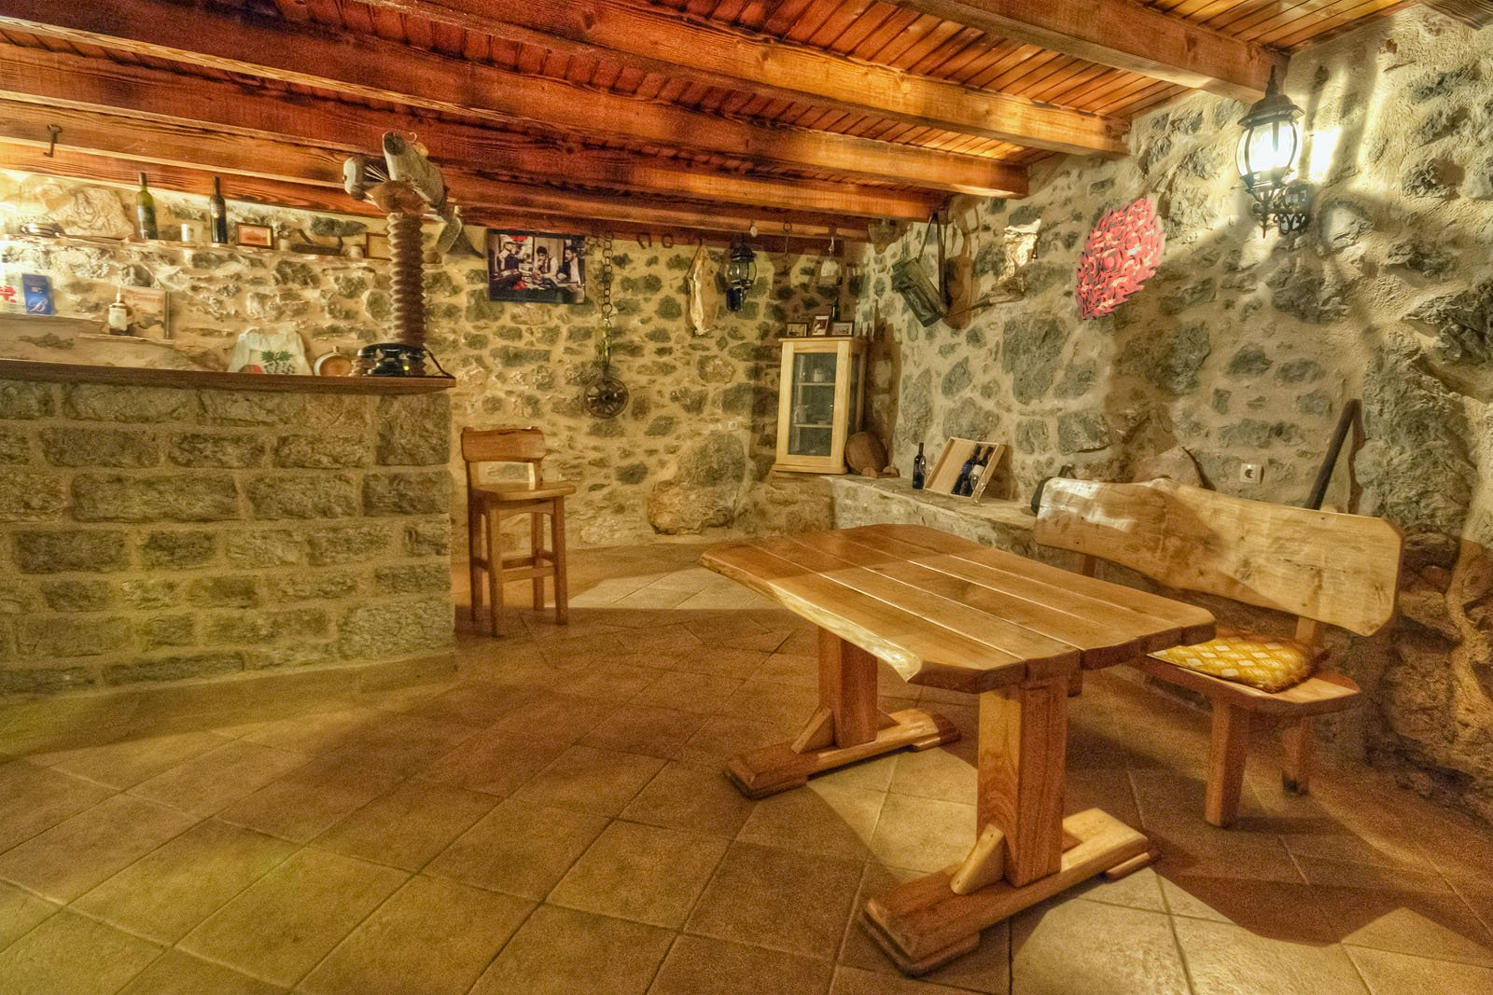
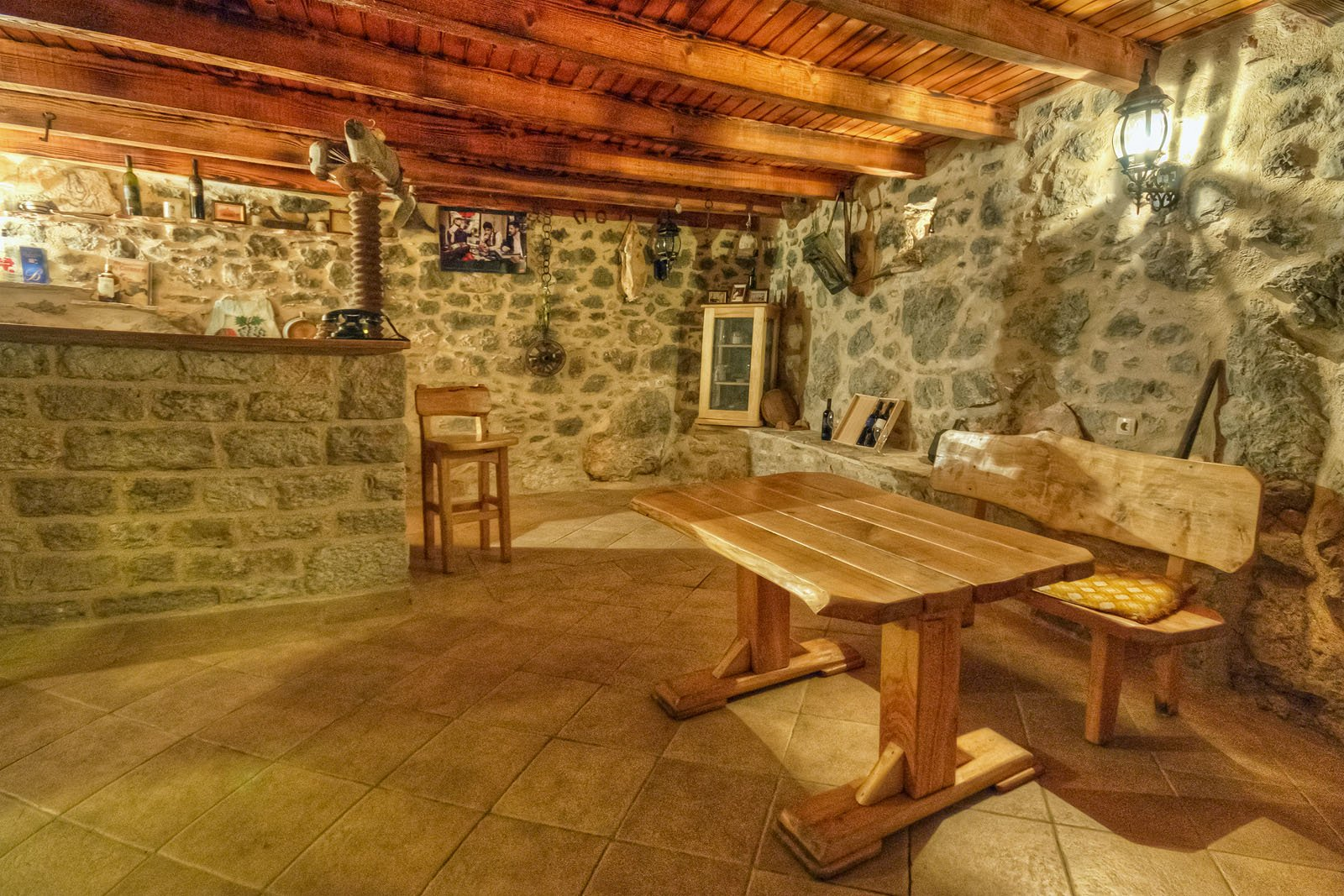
- wall ornament (1116, 260)
